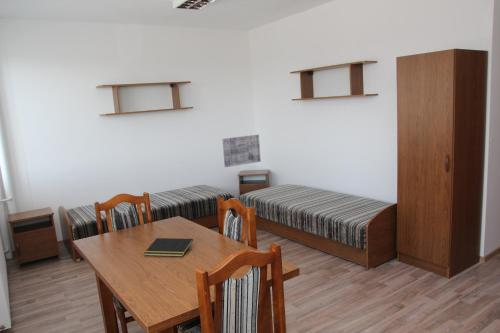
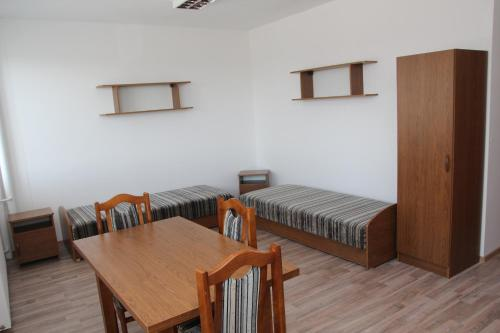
- notepad (169, 246)
- wall art (242, 150)
